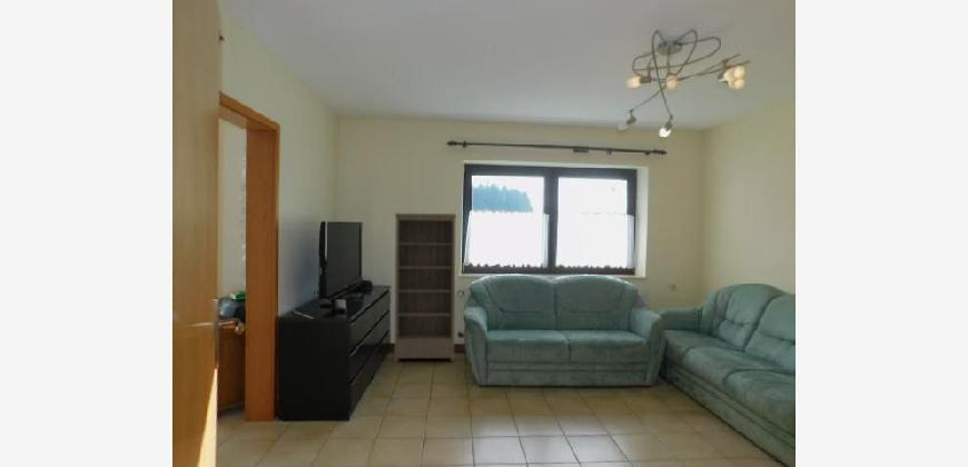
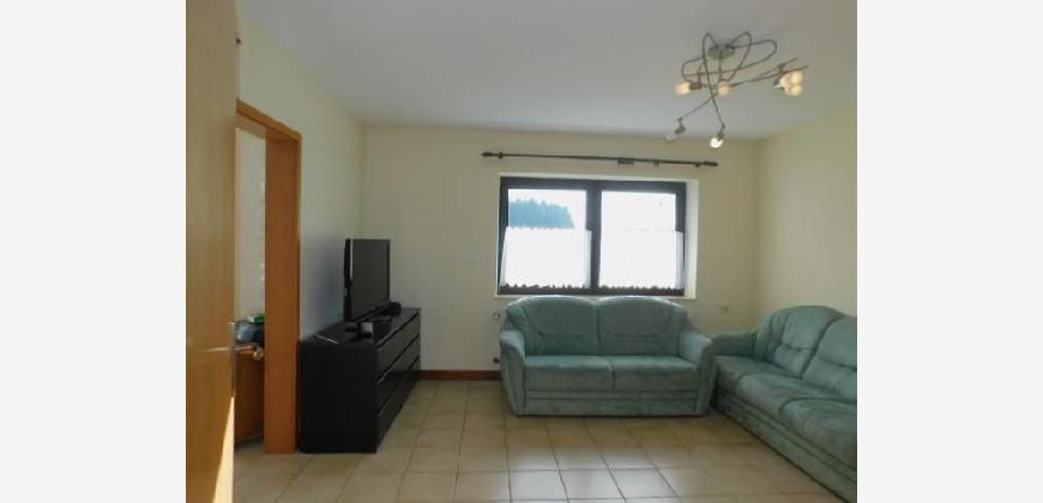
- bookshelf (425, 286)
